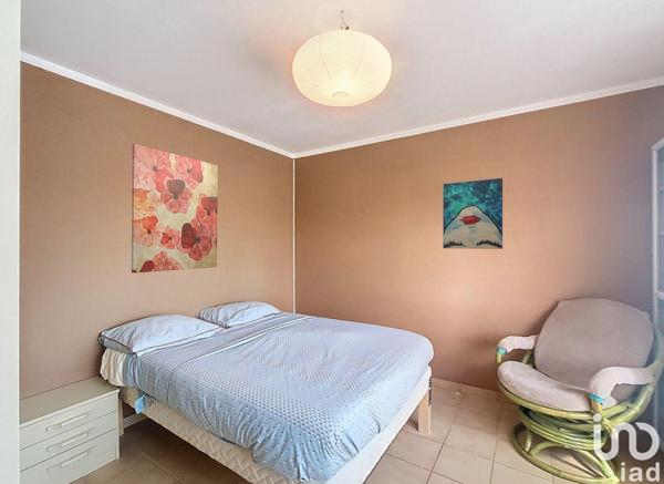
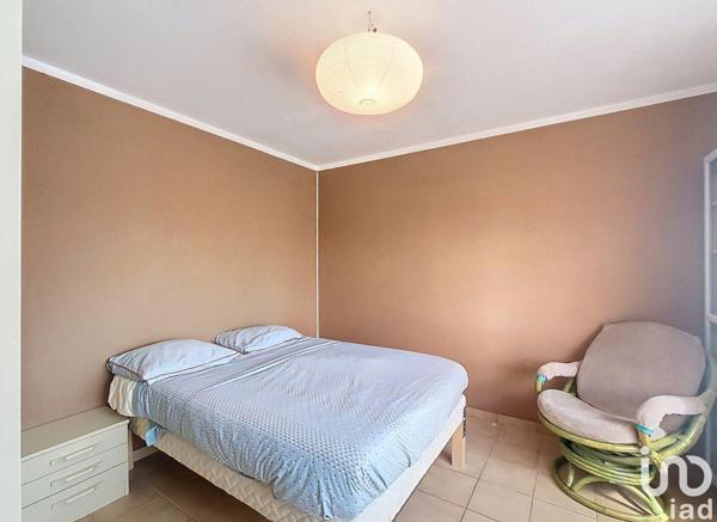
- wall art (471, 215)
- wall art (179, 213)
